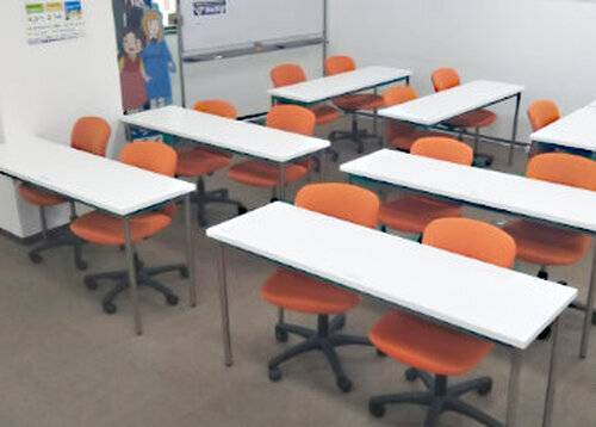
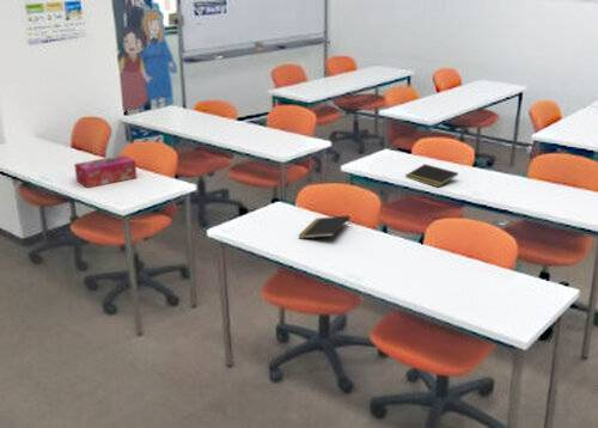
+ tissue box (105, 170)
+ notepad (324, 226)
+ notepad (431, 175)
